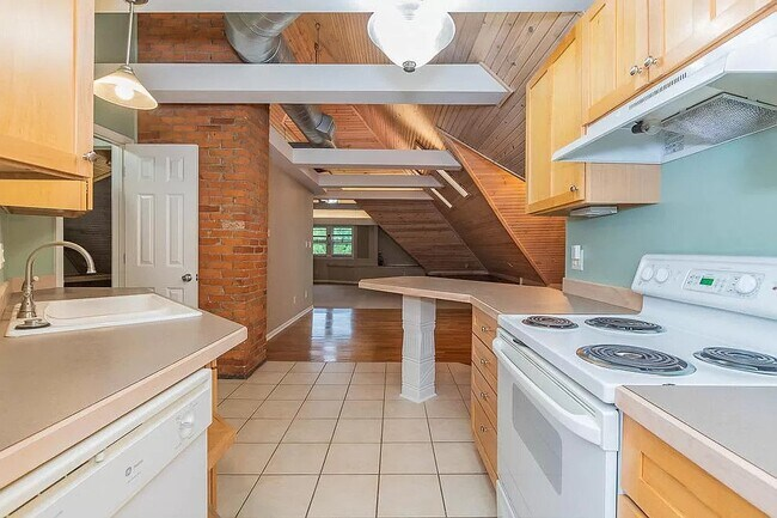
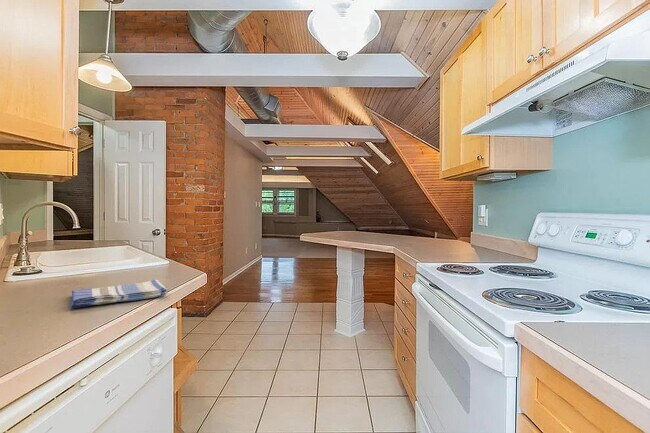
+ dish towel (120, 291)
